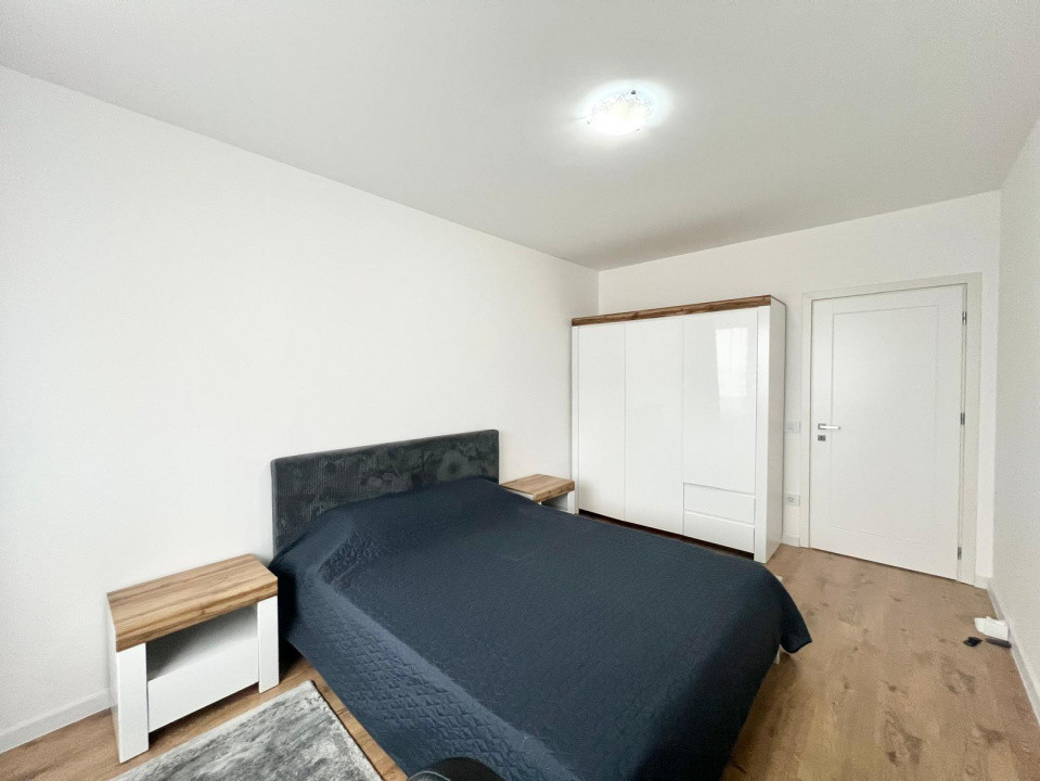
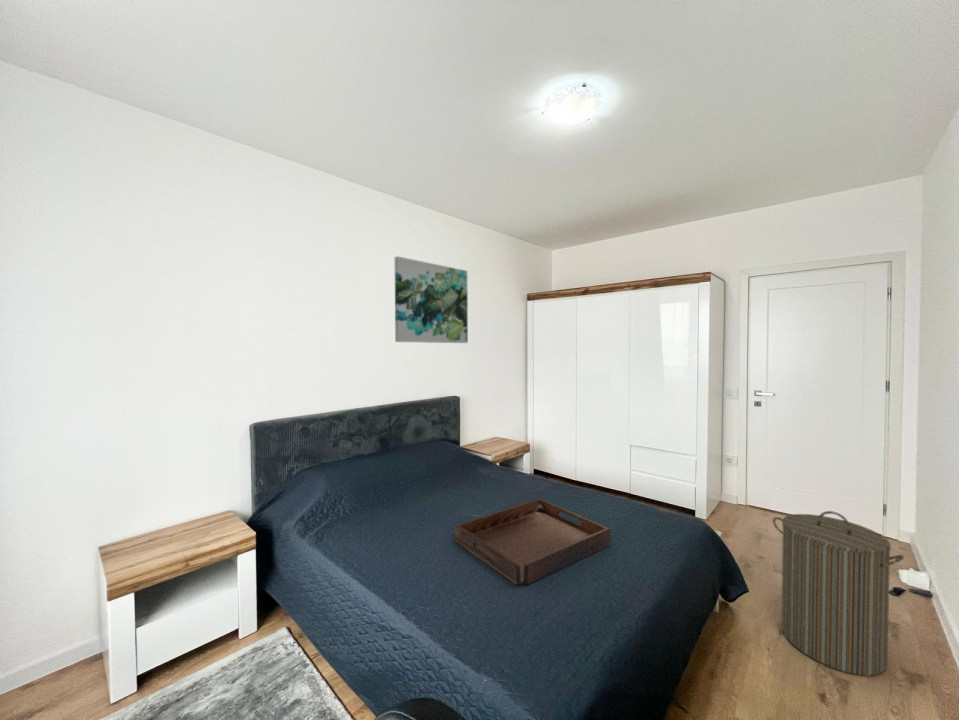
+ laundry hamper (831, 578)
+ wall art (433, 303)
+ serving tray (531, 534)
